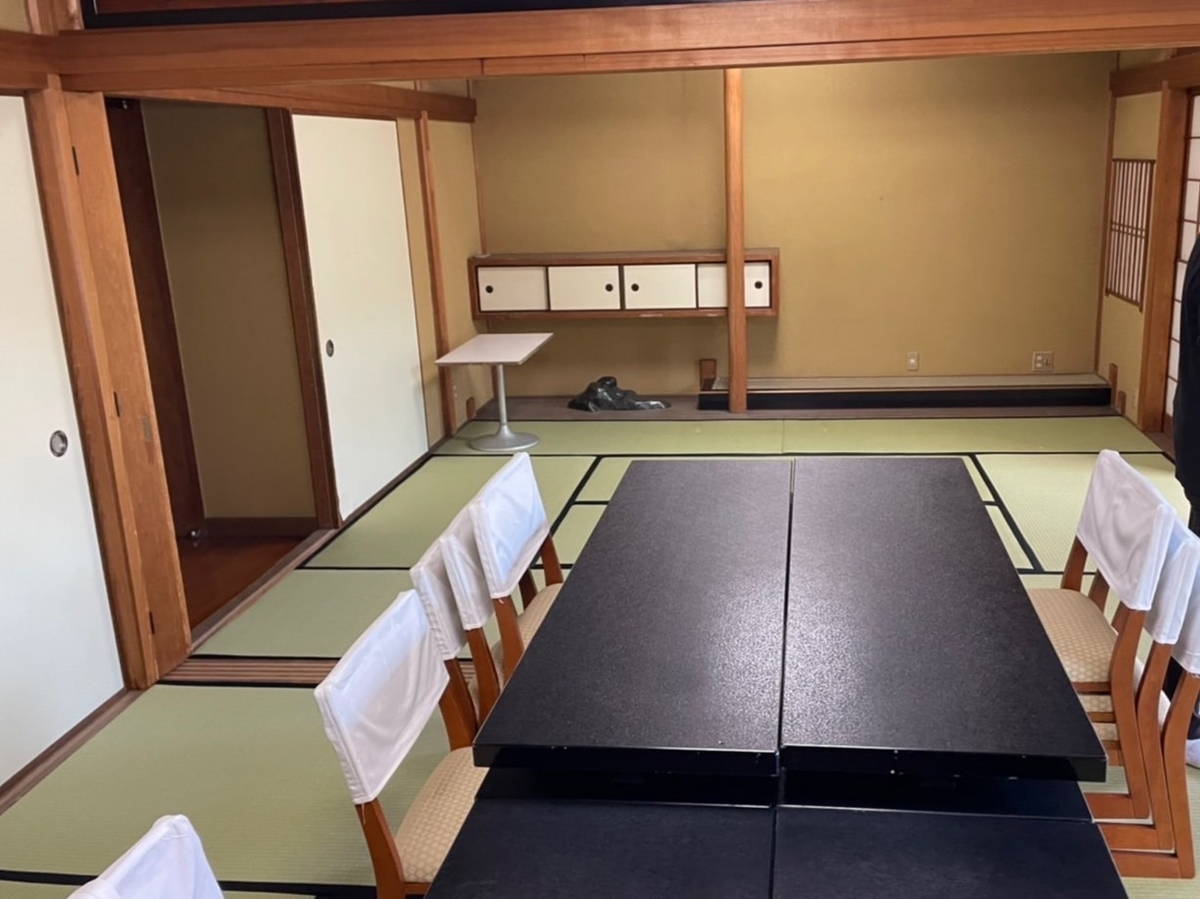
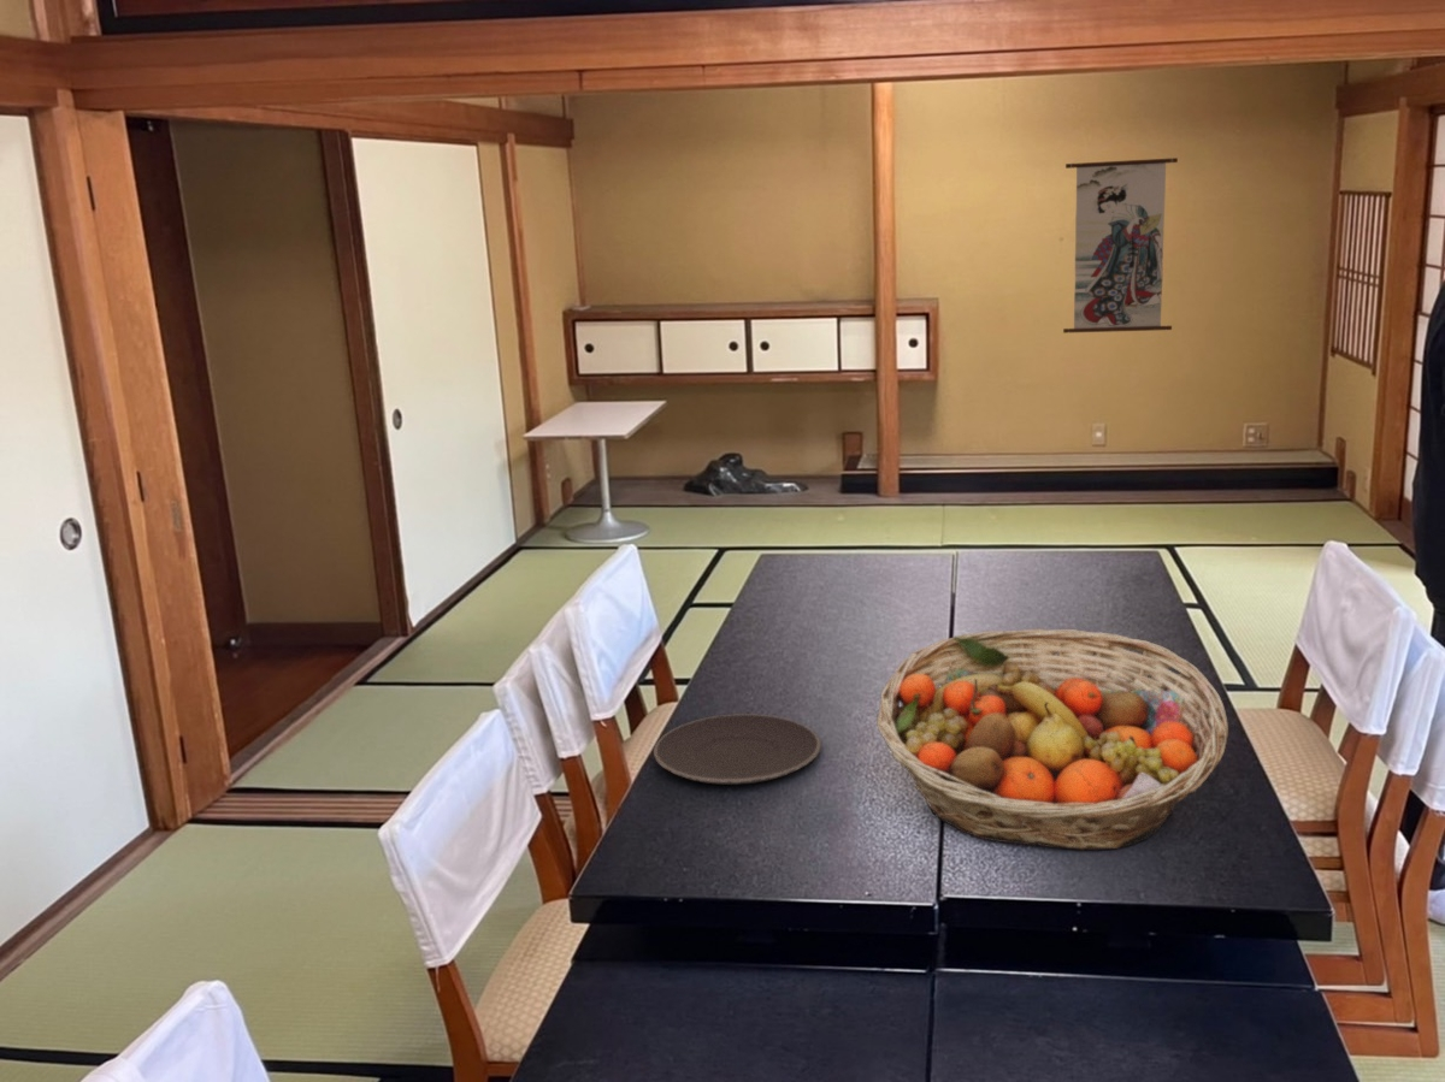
+ plate (737, 751)
+ fruit basket (1046, 735)
+ wall scroll (1119, 235)
